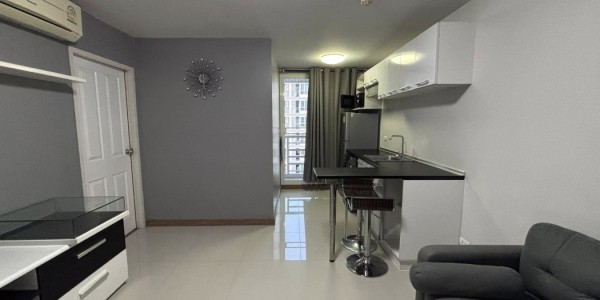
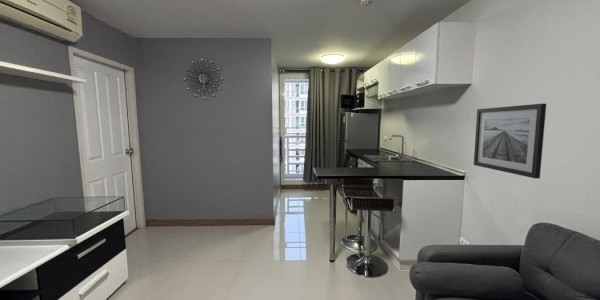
+ wall art (504, 139)
